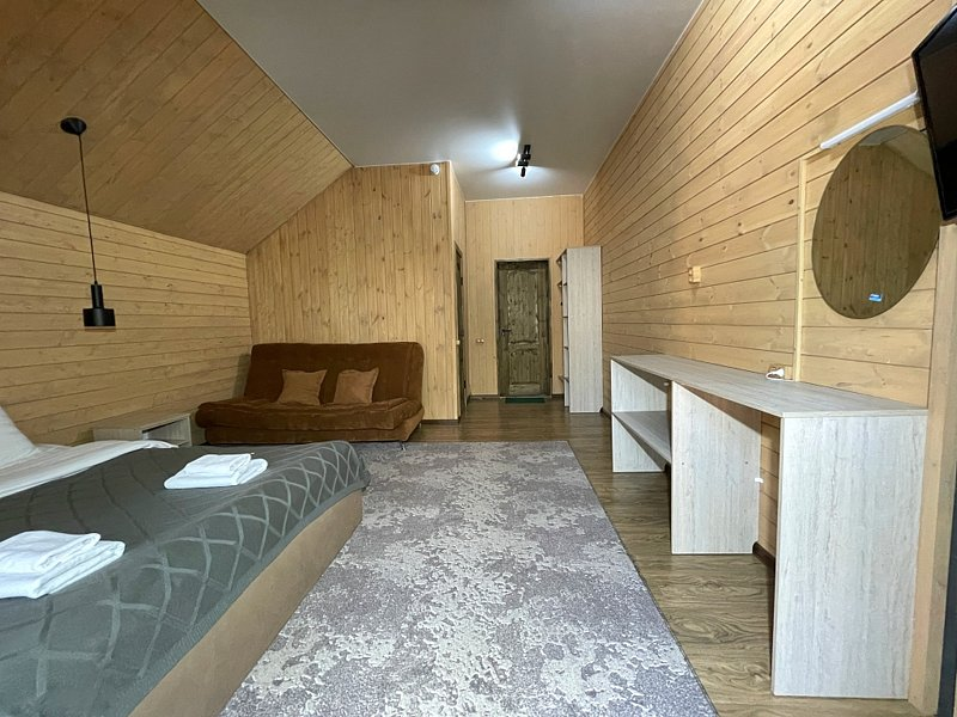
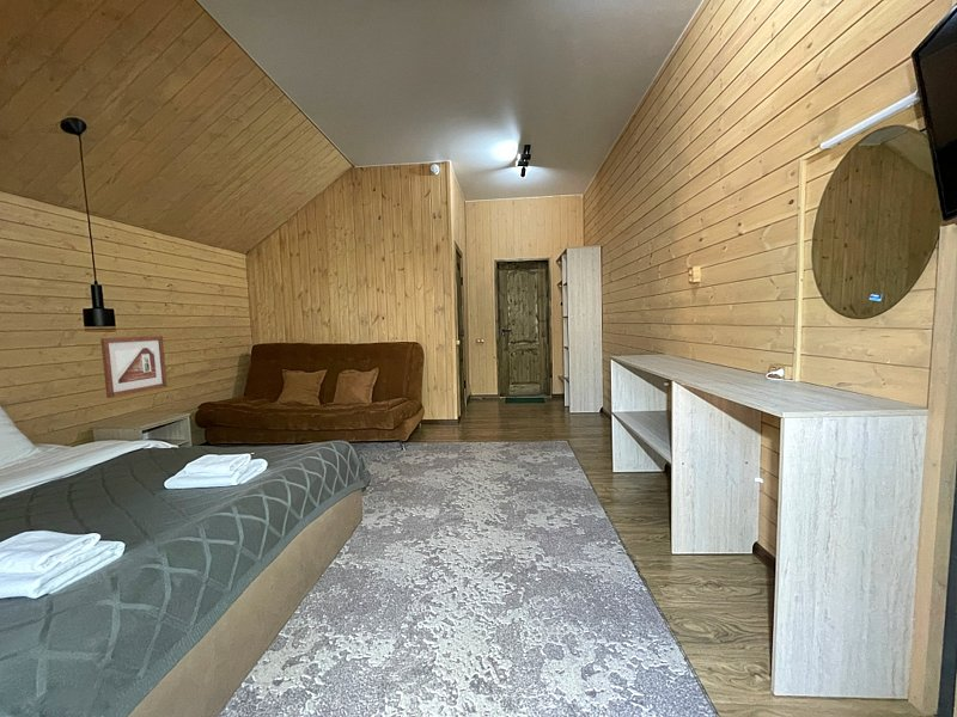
+ picture frame (136, 364)
